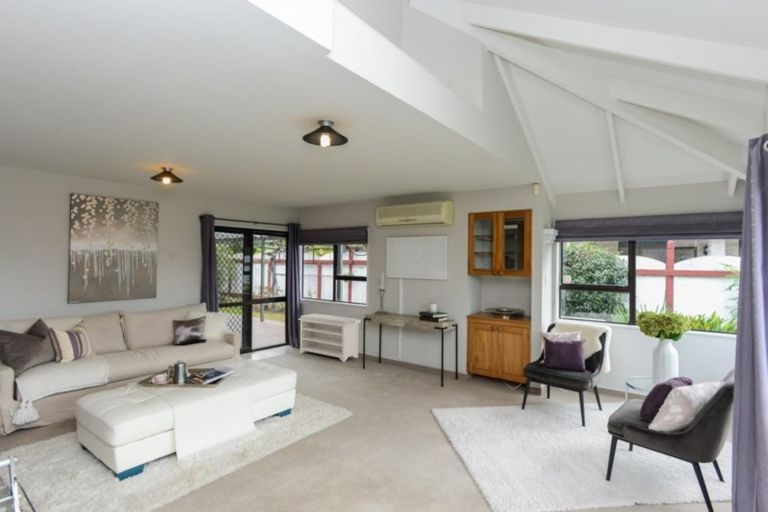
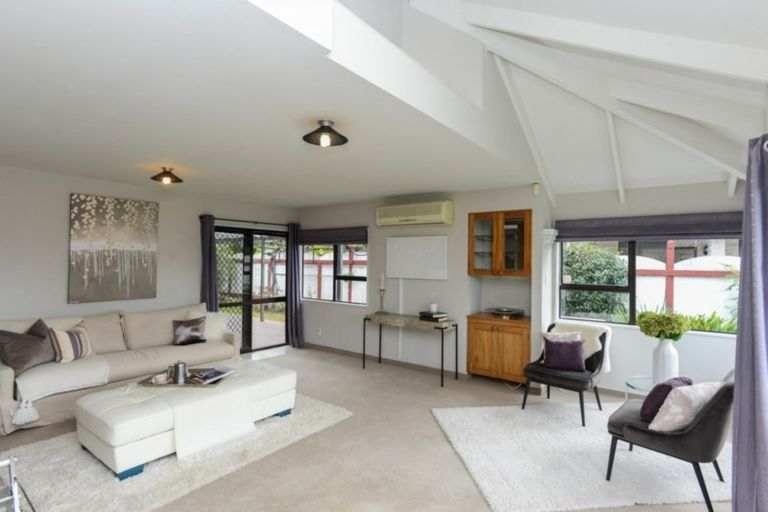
- bench (328, 336)
